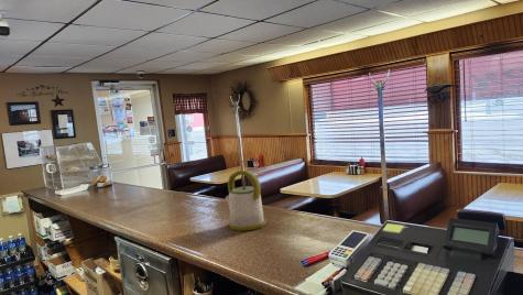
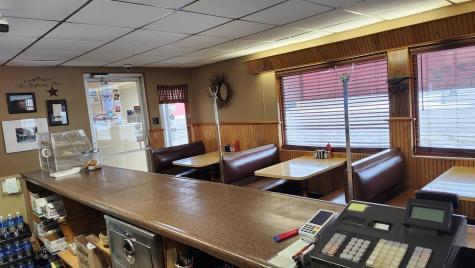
- kettle (242, 197)
